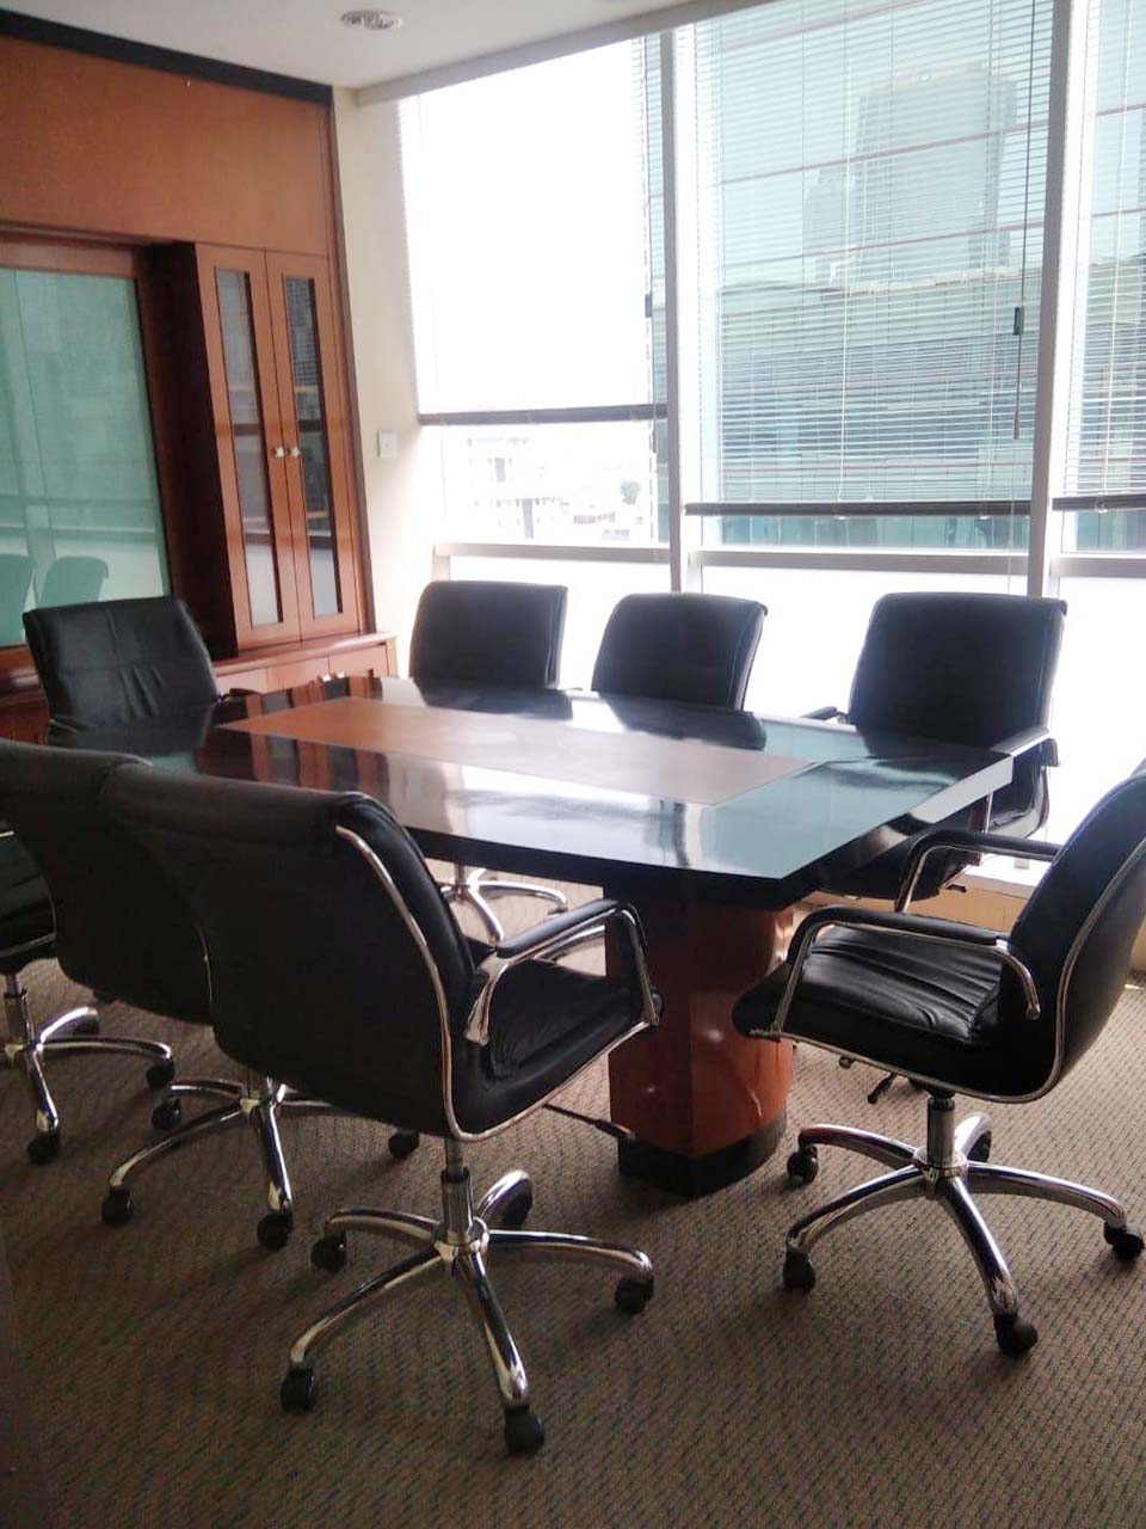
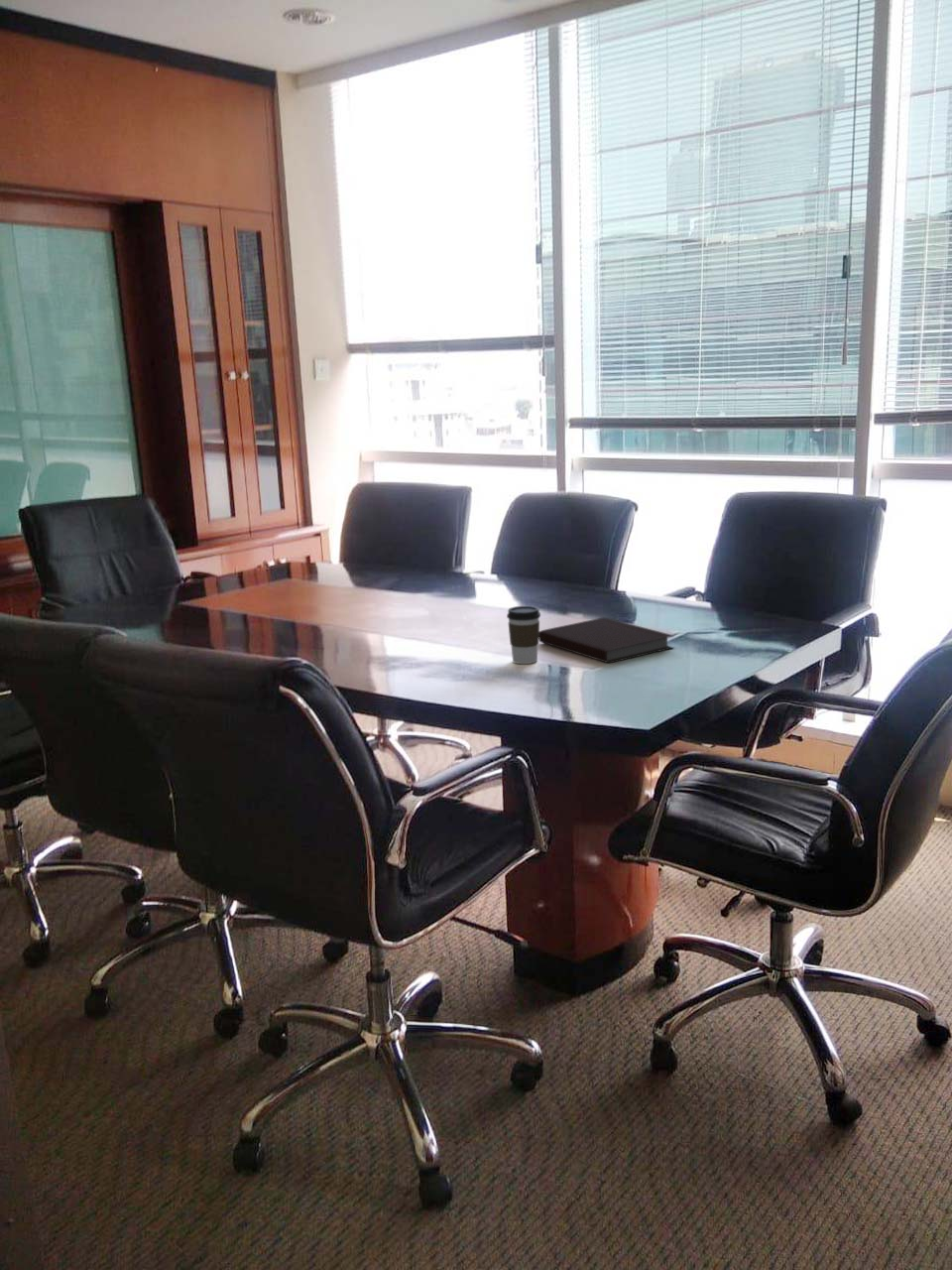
+ coffee cup (524, 635)
+ notebook (605, 639)
